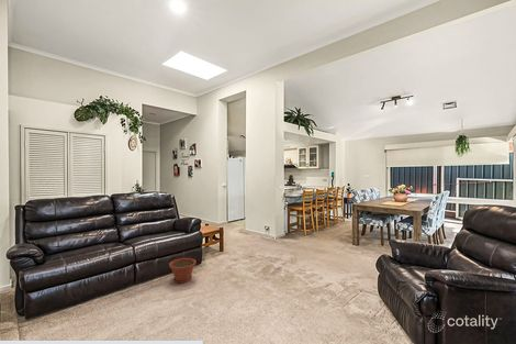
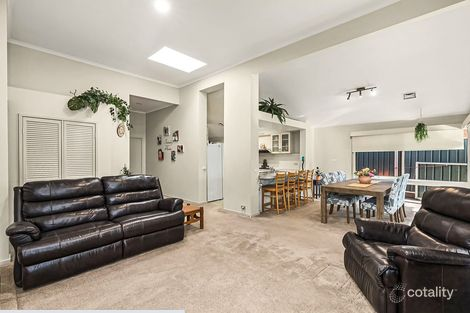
- plant pot (182, 270)
